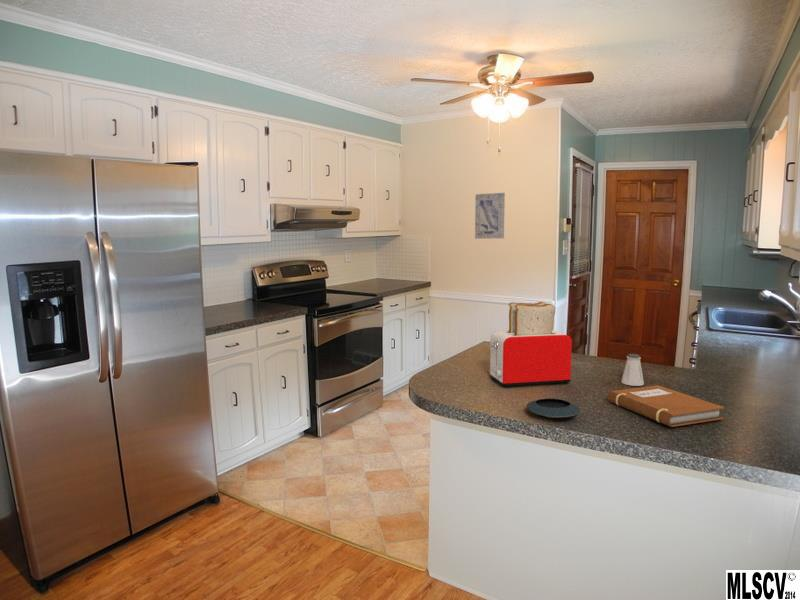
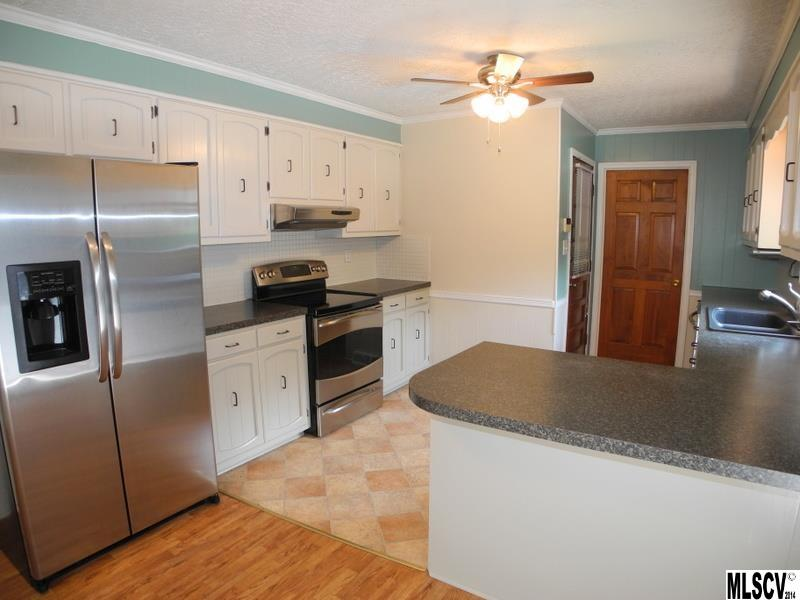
- notebook (660, 403)
- saucer (552, 406)
- toaster (527, 342)
- wall art (489, 216)
- saltshaker (633, 369)
